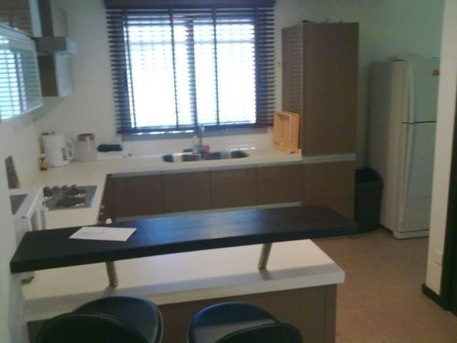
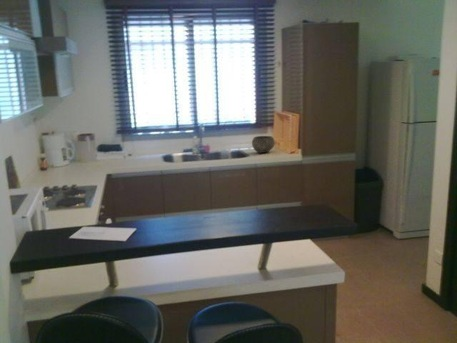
+ bowl (263, 144)
